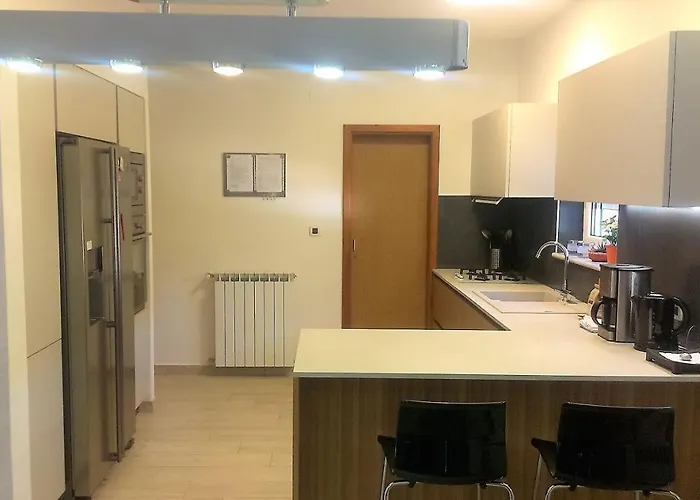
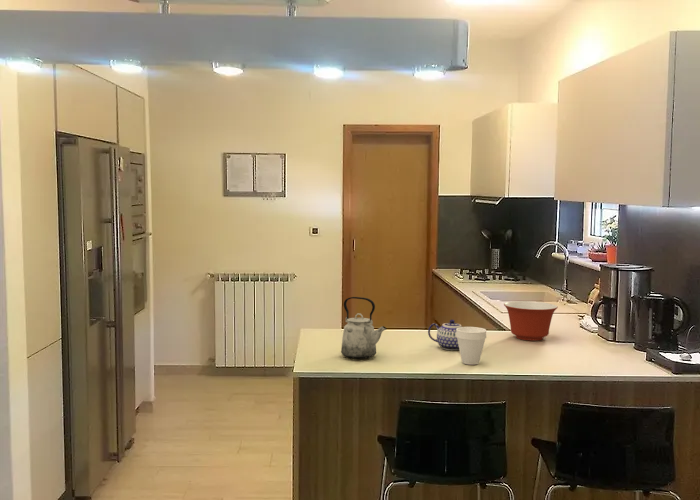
+ teapot (451, 333)
+ kettle (364, 327)
+ cup (470, 346)
+ mixing bowl (529, 321)
